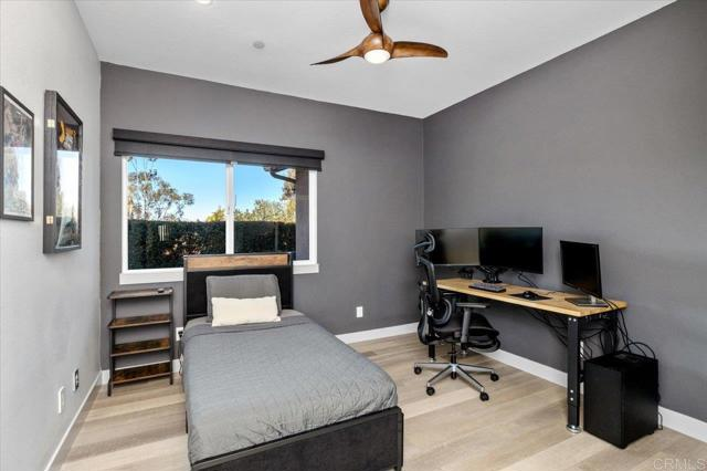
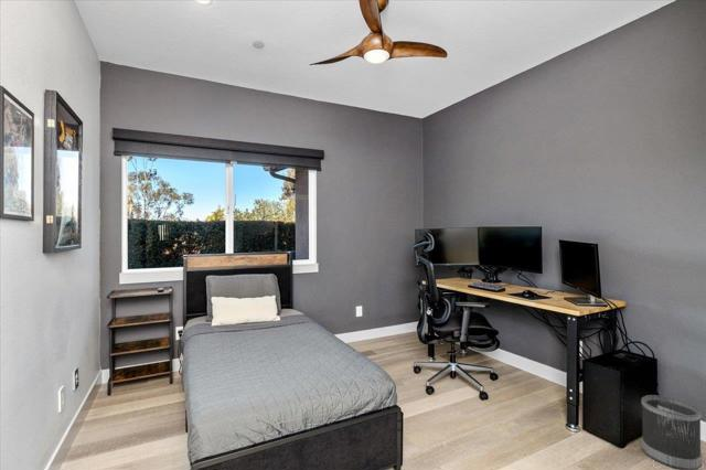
+ wastebasket (670, 430)
